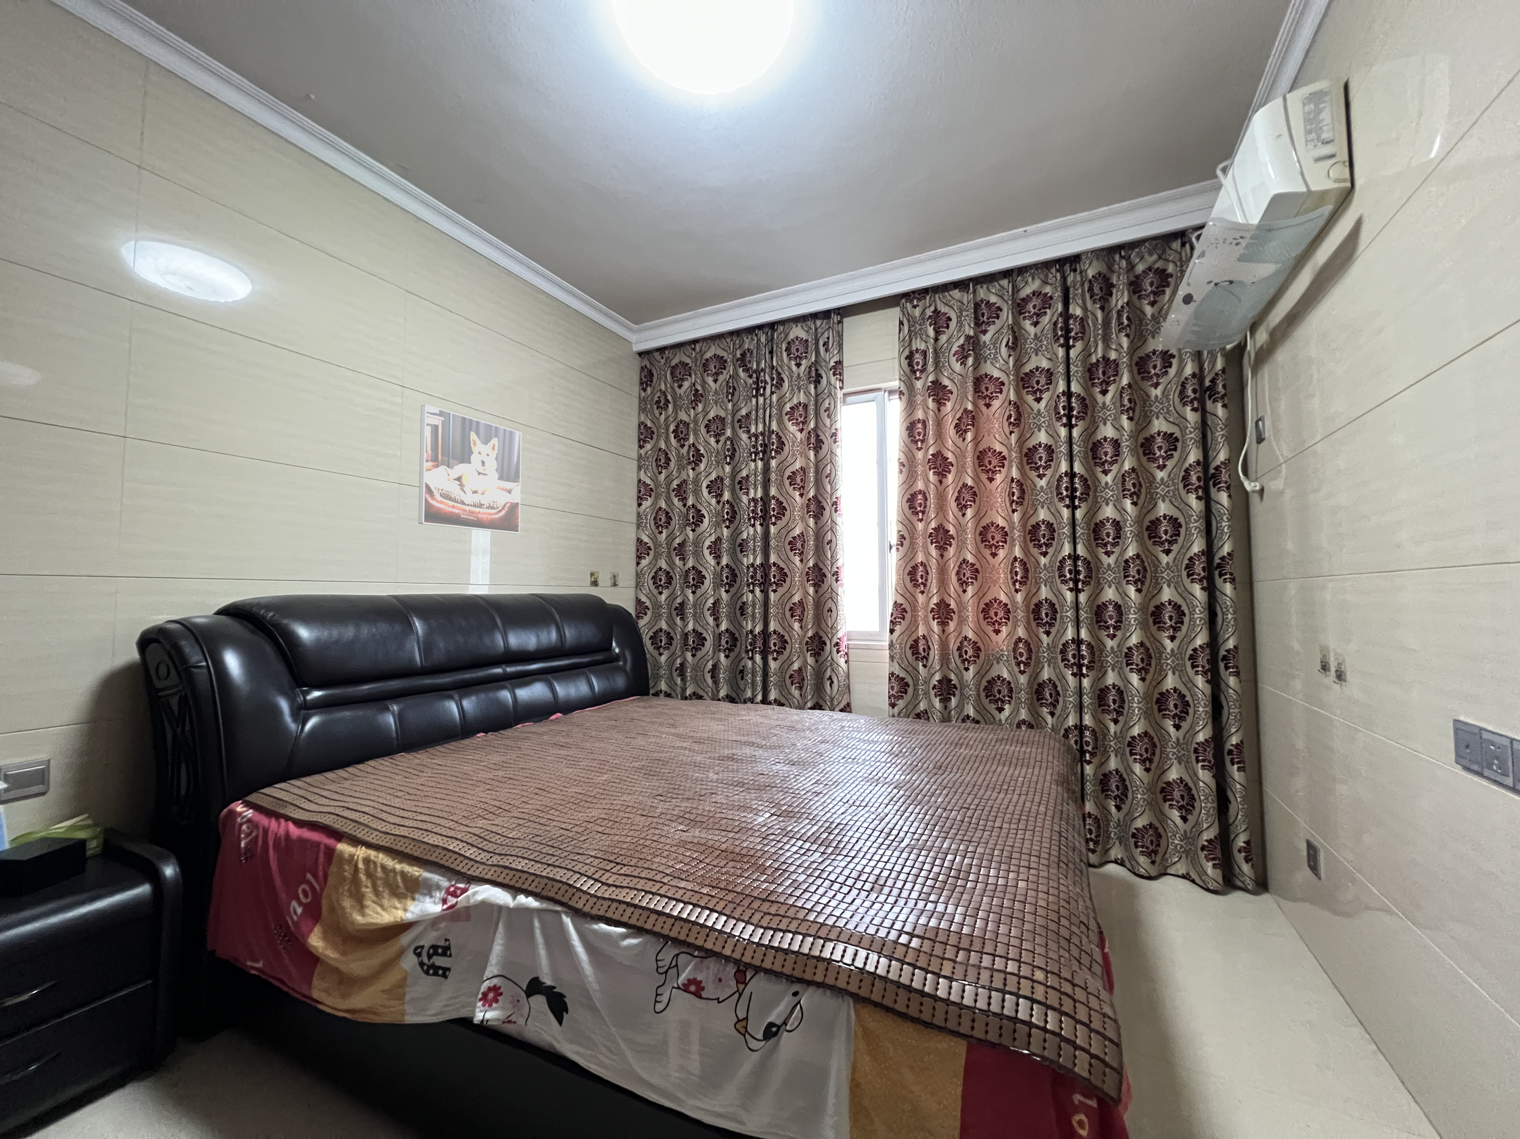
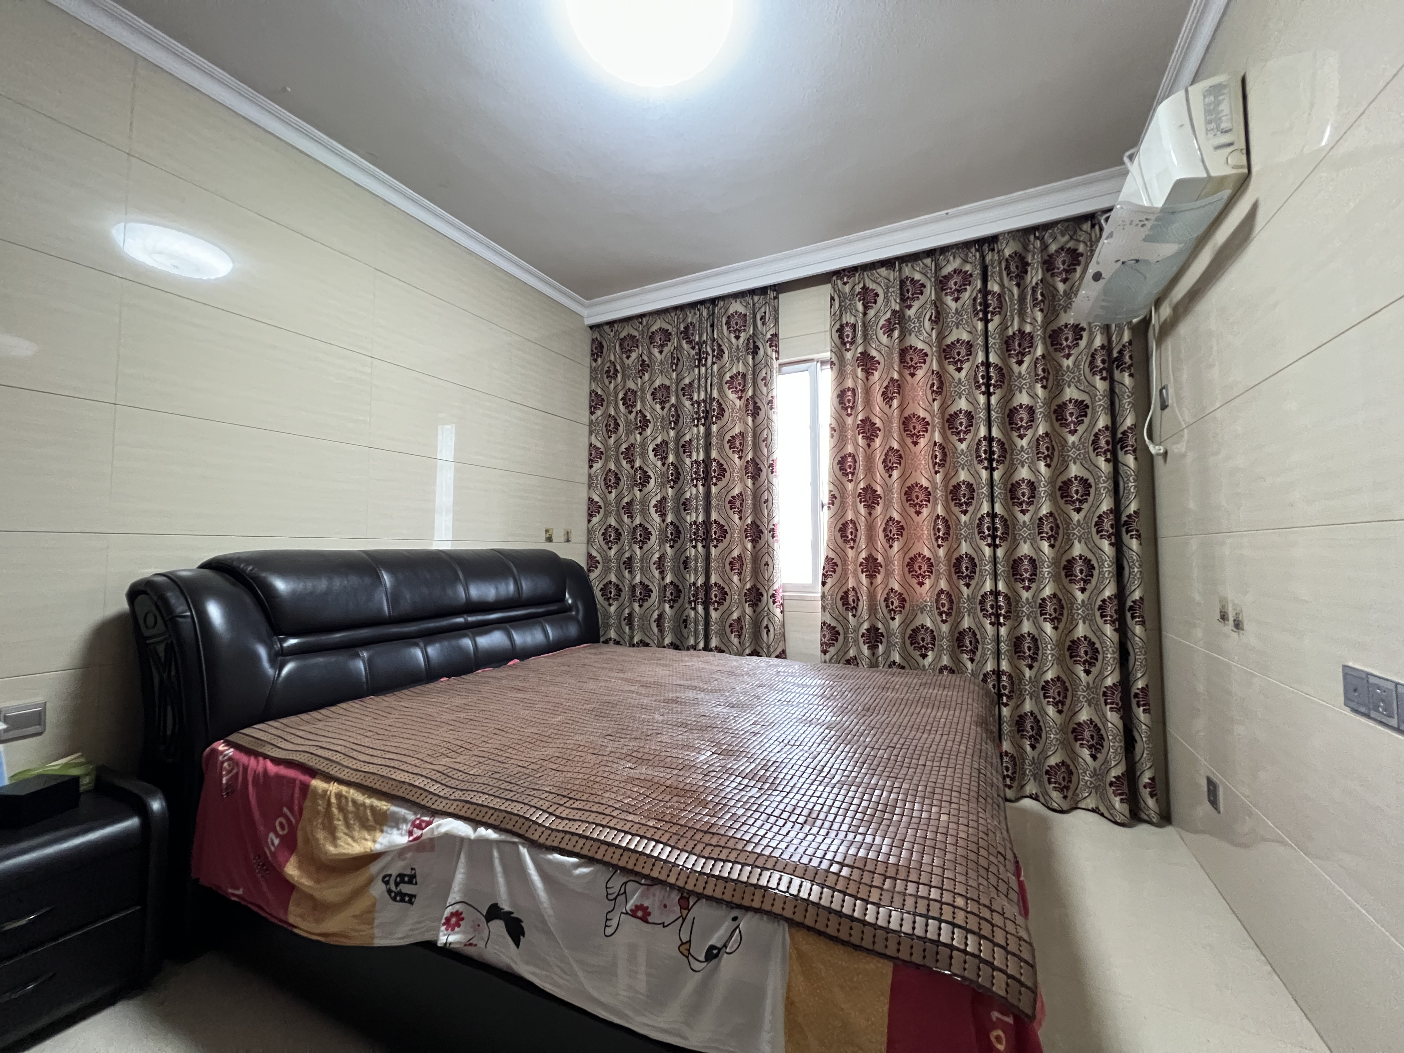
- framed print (474, 474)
